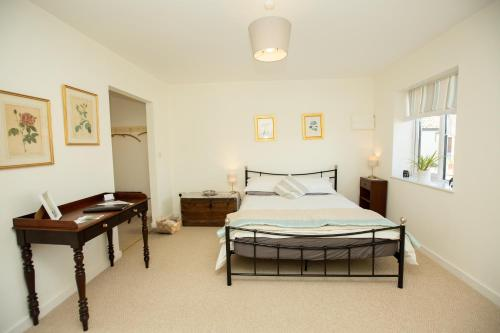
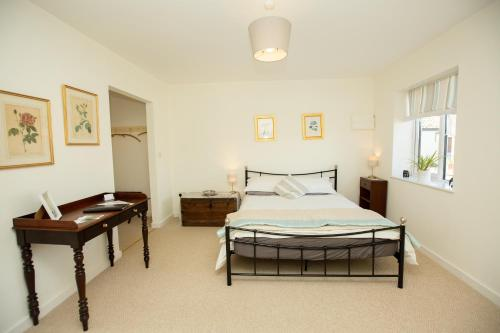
- woven basket (169, 223)
